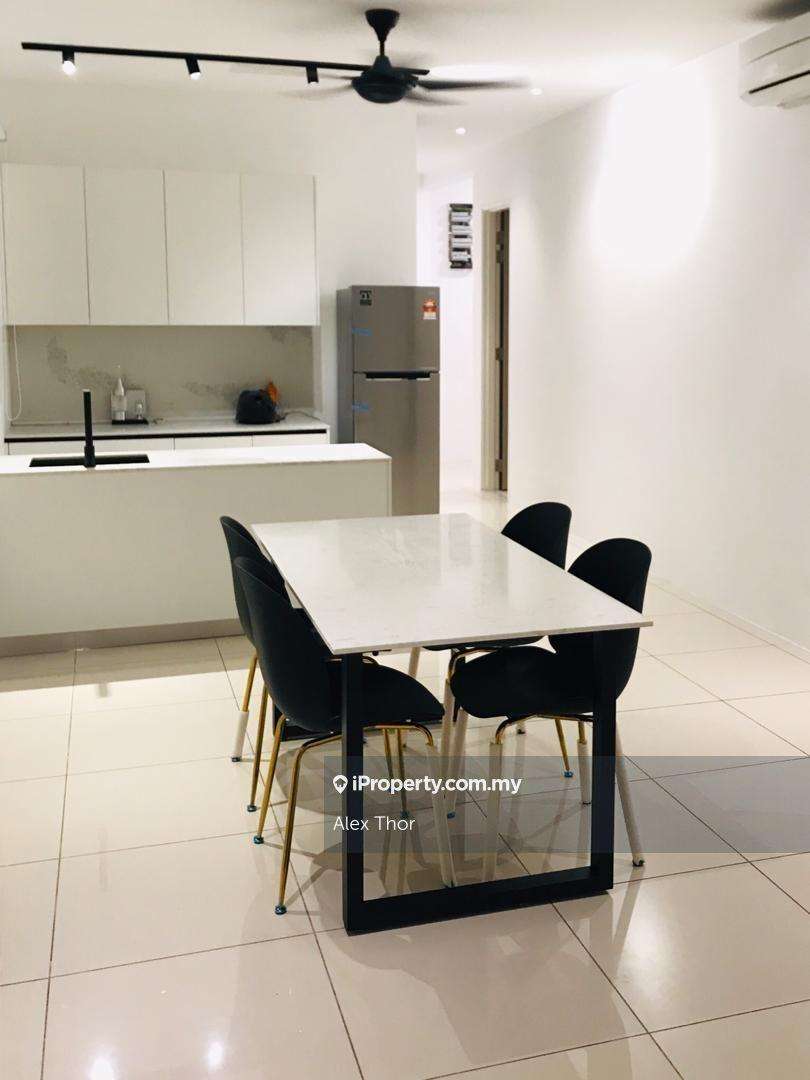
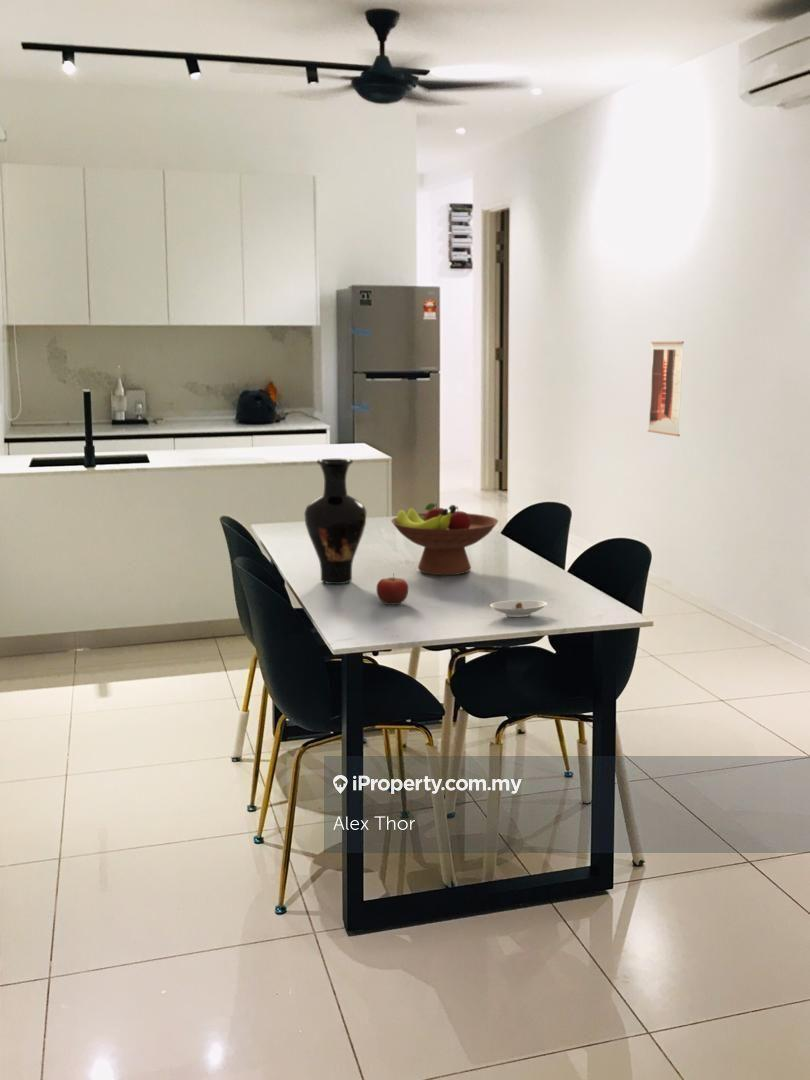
+ fruit bowl (444, 535)
+ wall art (665, 388)
+ saucer (518, 608)
+ fruit (392, 588)
+ vase (335, 521)
